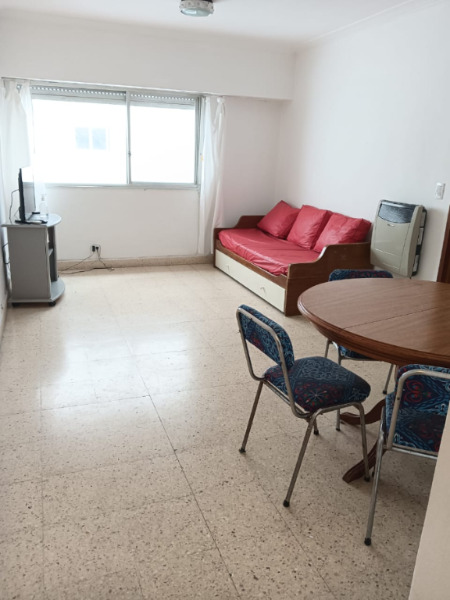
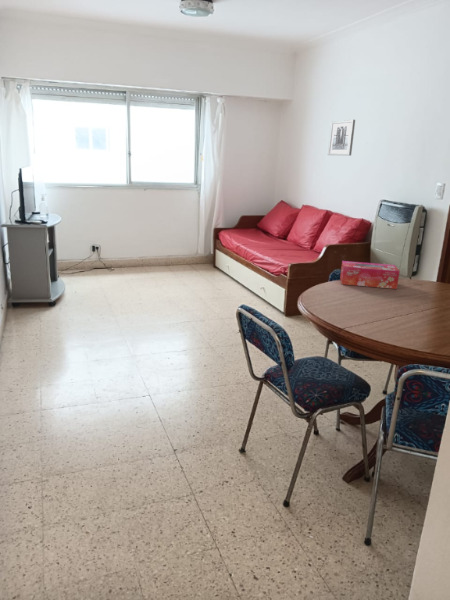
+ tissue box (368, 274)
+ wall art (340, 138)
